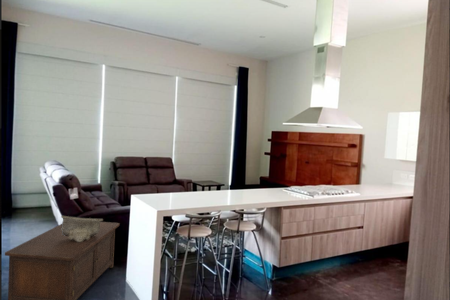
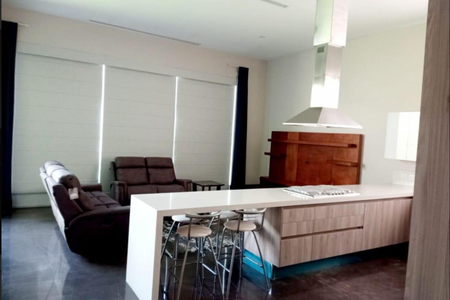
- decorative bowl (82, 226)
- cabinet (70, 259)
